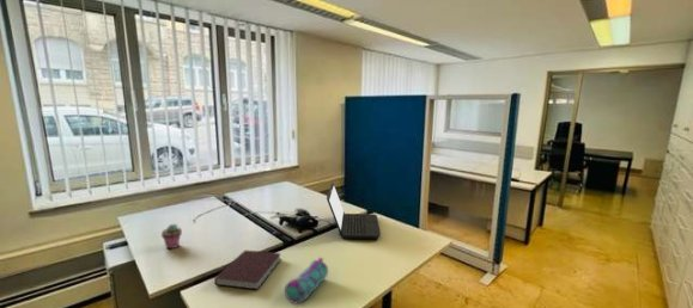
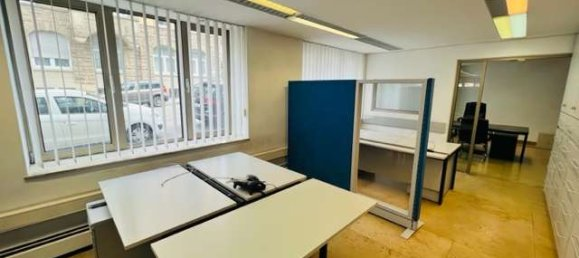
- pencil case (308, 279)
- notebook (250, 267)
- potted succulent (171, 235)
- laptop (353, 214)
